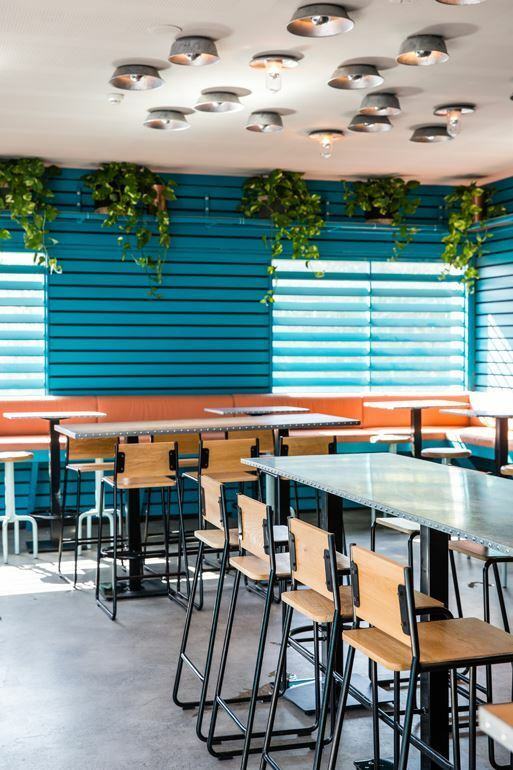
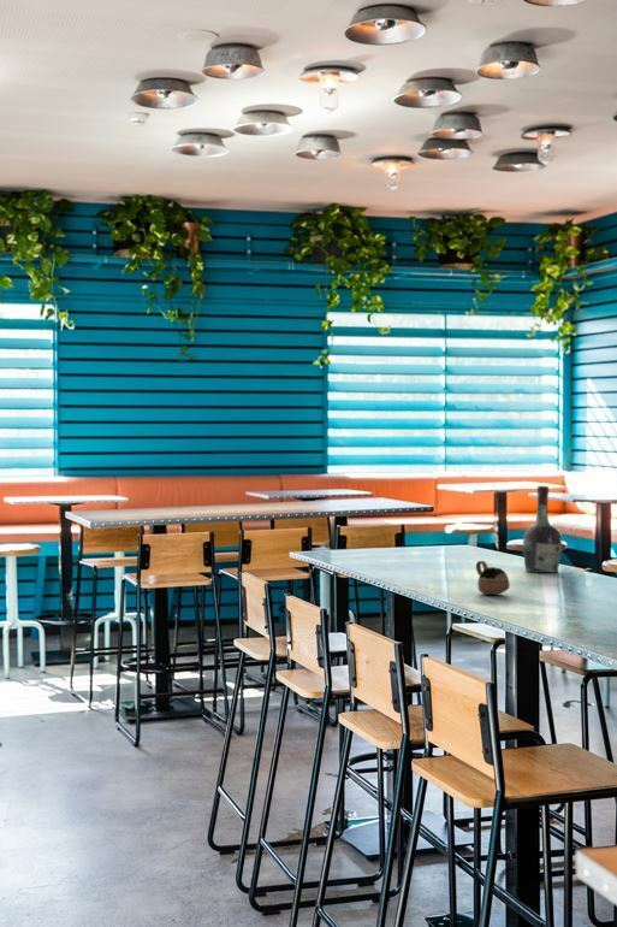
+ cup (492, 578)
+ cognac bottle (541, 527)
